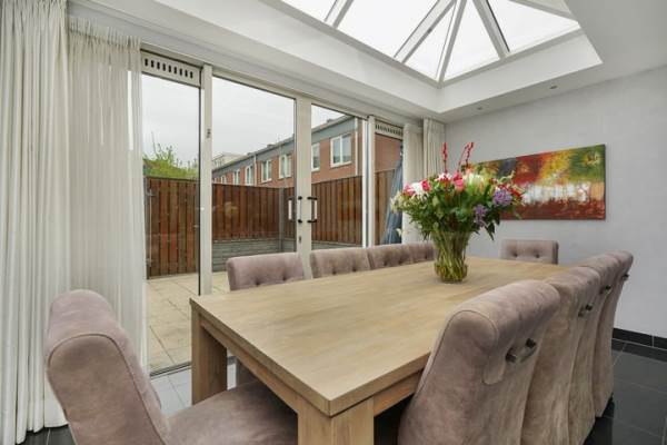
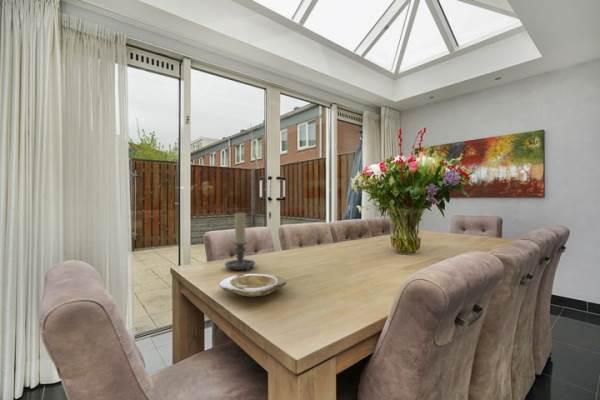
+ plate (253, 285)
+ candle holder (241, 240)
